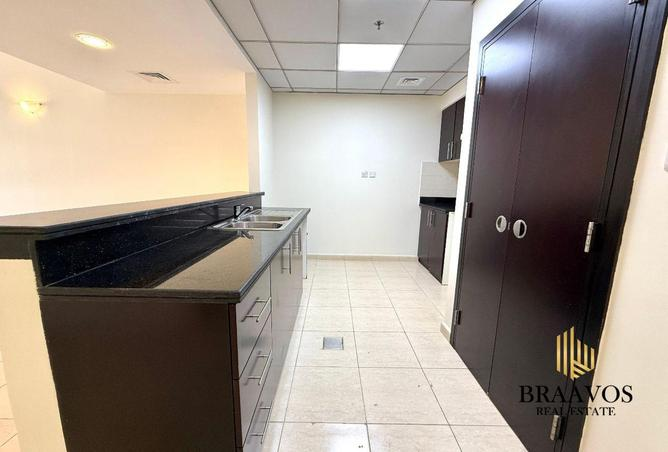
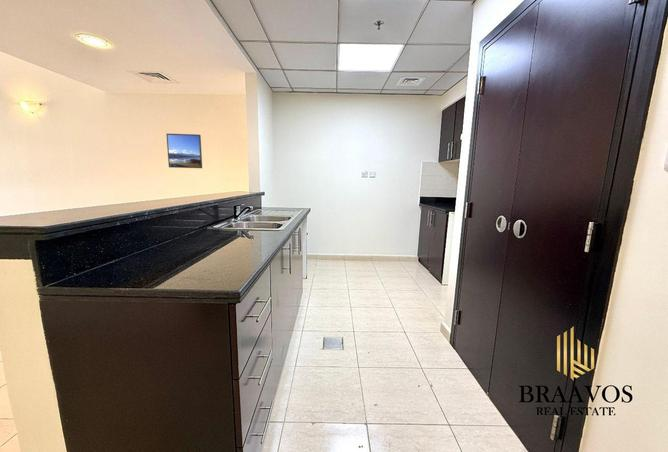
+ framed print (184, 151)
